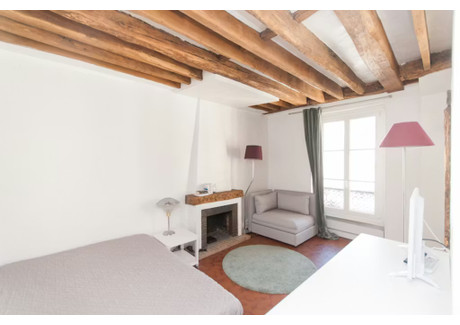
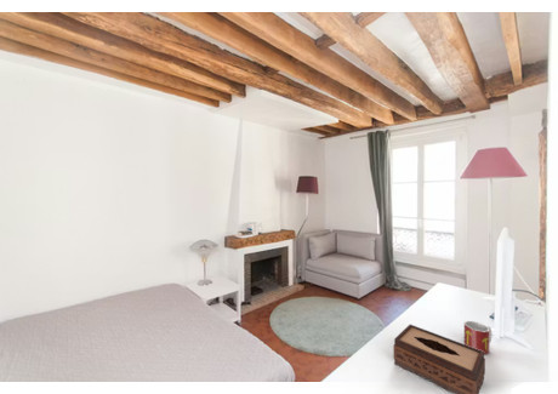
+ mug (479, 336)
+ tissue box (437, 358)
